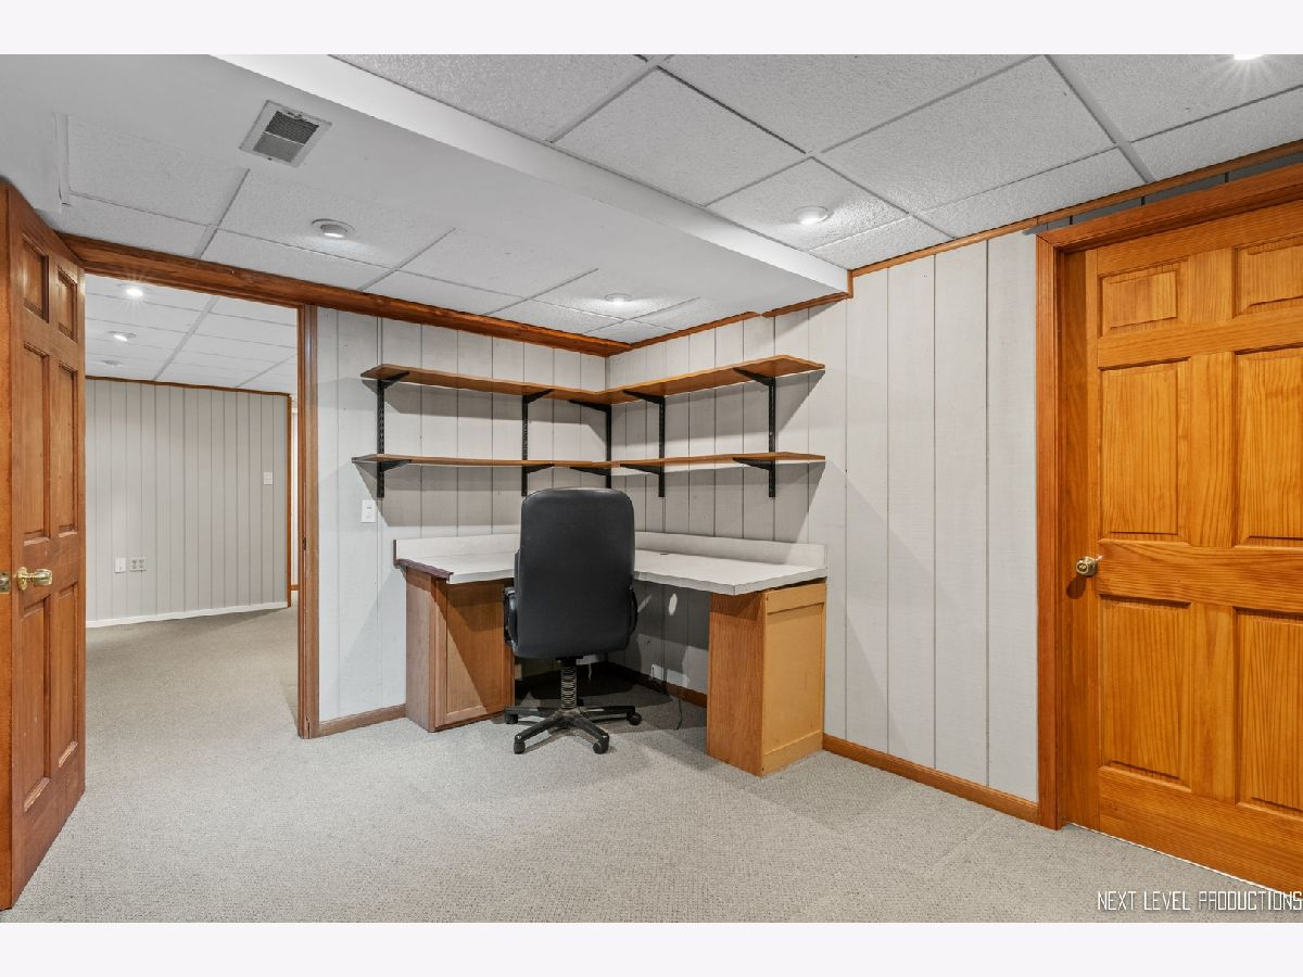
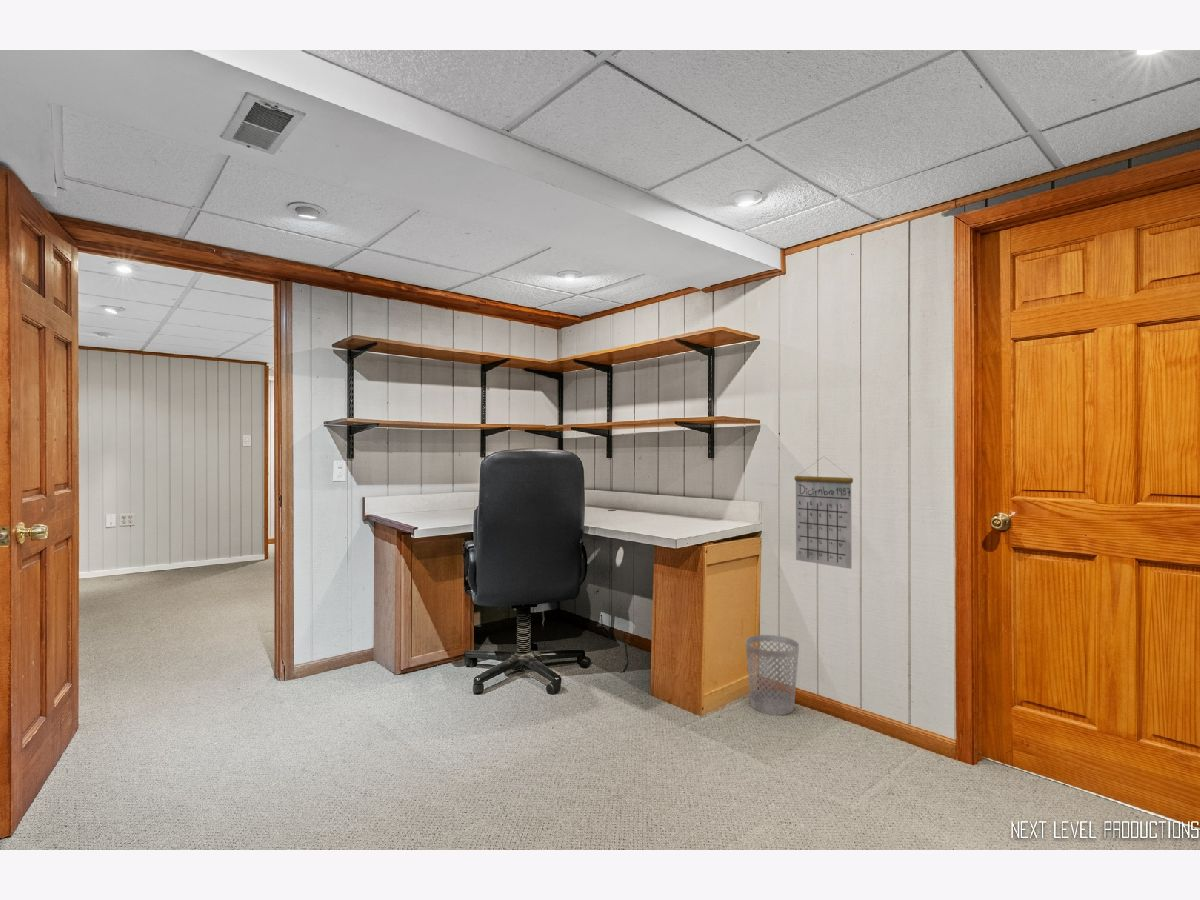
+ wastebasket (772, 674)
+ calendar (822, 510)
